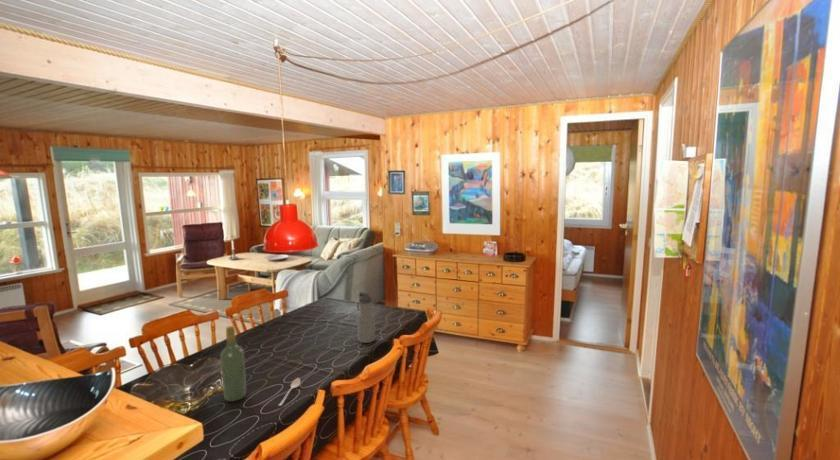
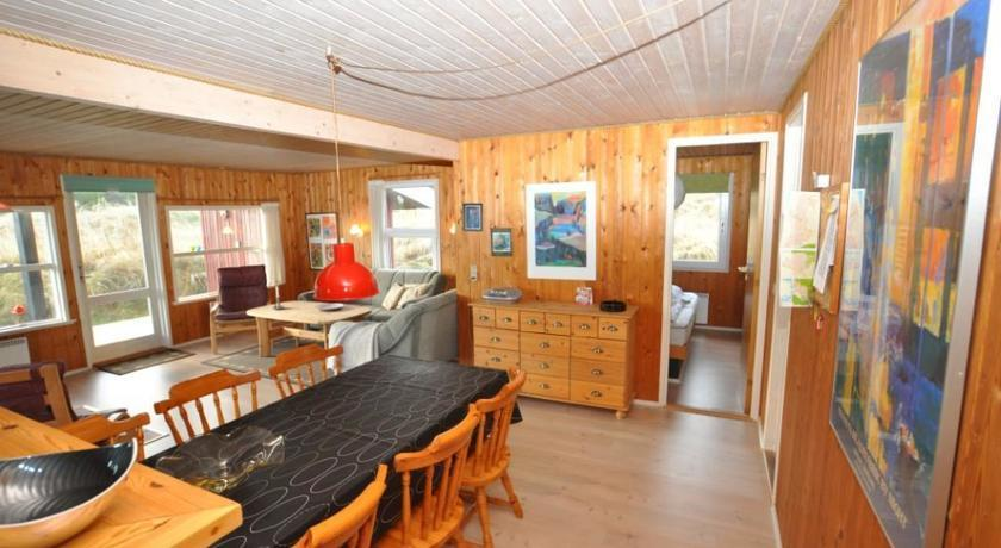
- water bottle (365, 316)
- spoon (289, 391)
- wine bottle (232, 362)
